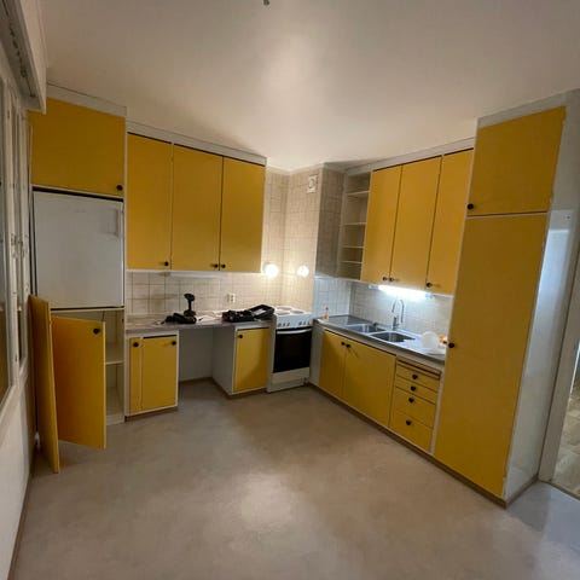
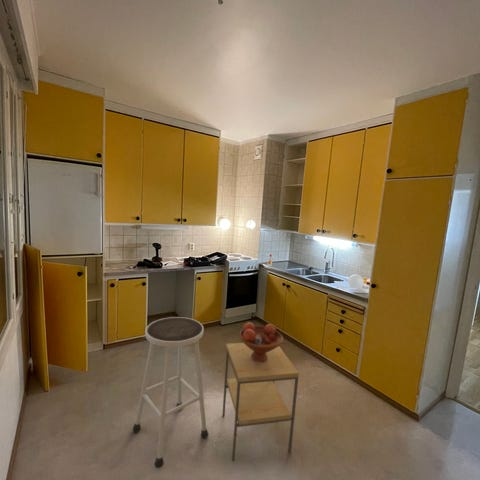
+ side table (256, 394)
+ fruit bowl (260, 342)
+ stool (171, 381)
